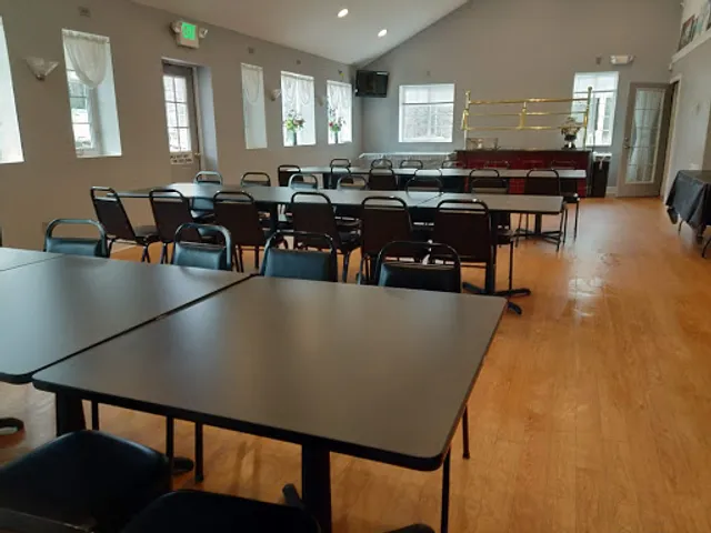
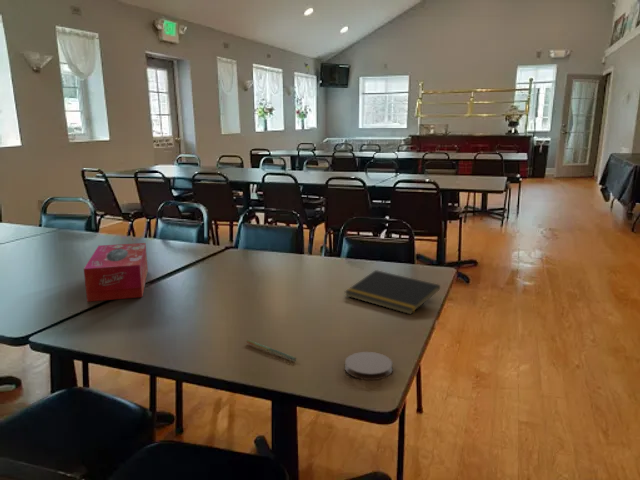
+ notepad (391, 290)
+ tissue box (119, 269)
+ pen (270, 349)
+ coaster (368, 365)
